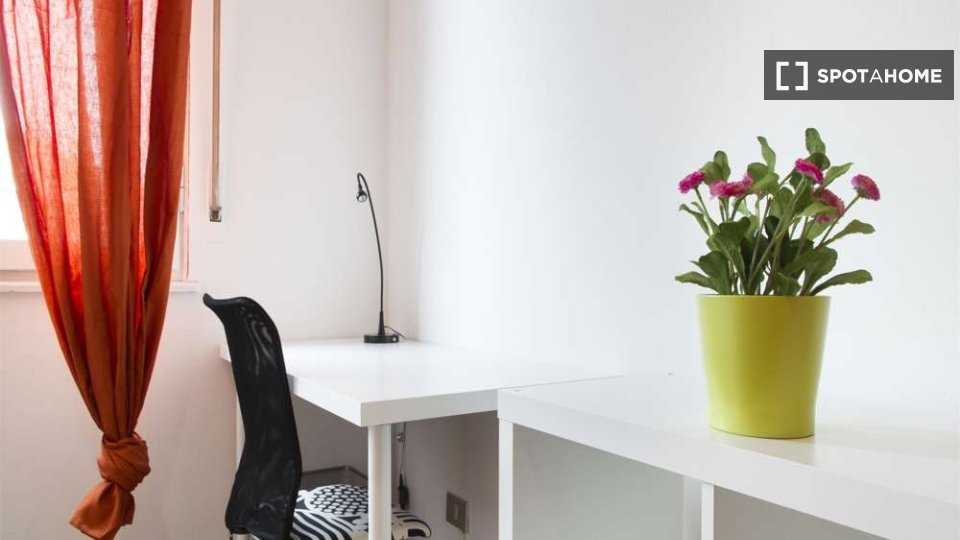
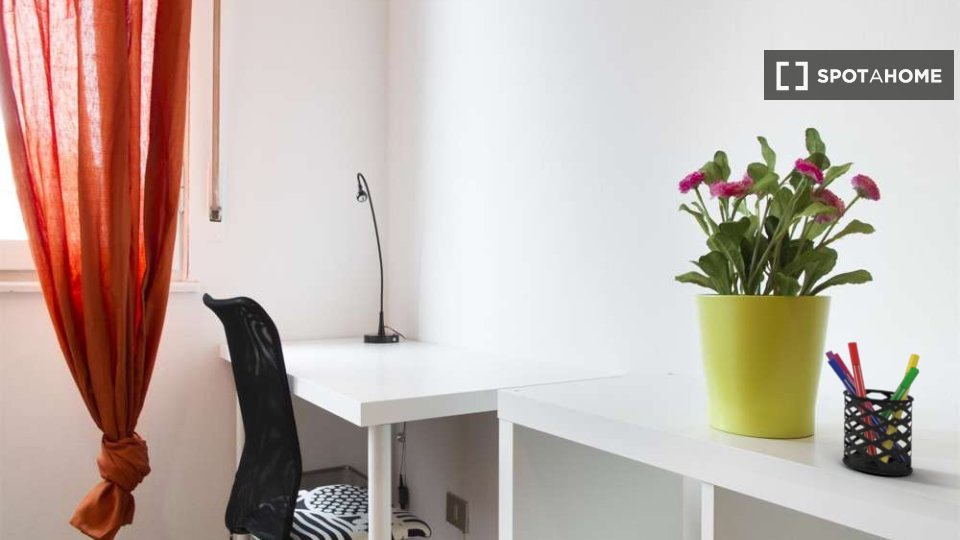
+ pen holder (880, 405)
